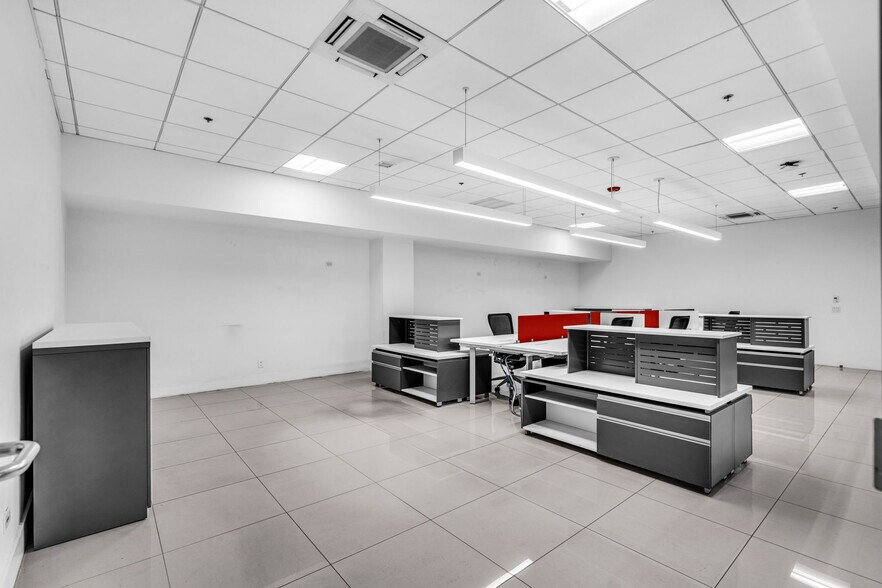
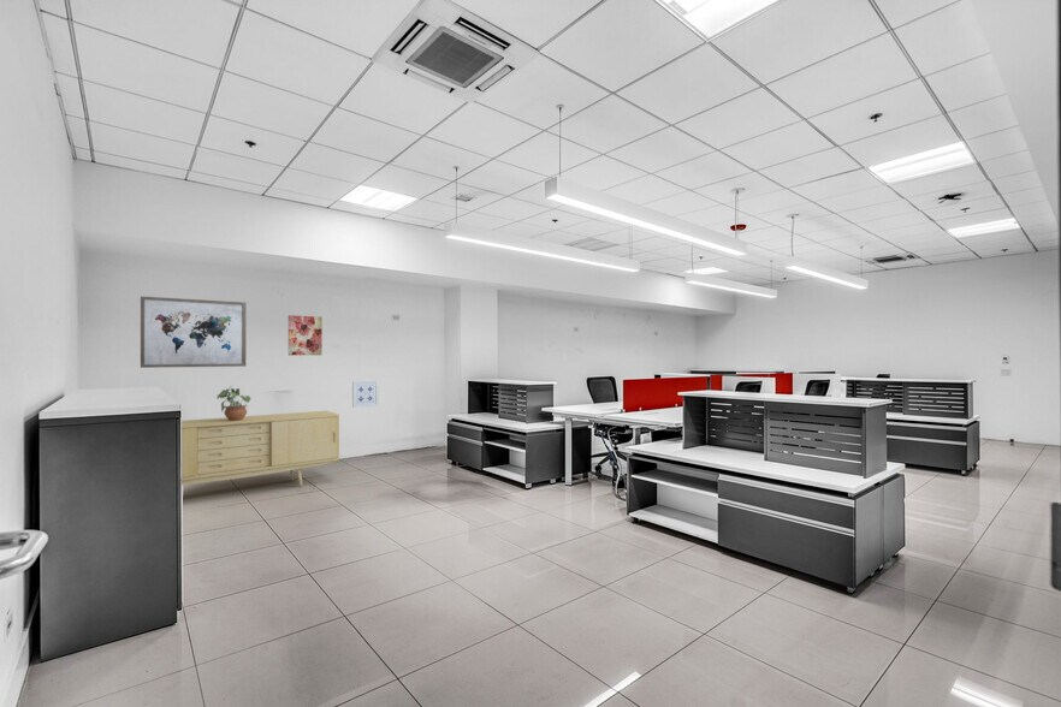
+ wall art (364, 393)
+ wall art (196, 333)
+ potted plant (232, 402)
+ wall art (304, 335)
+ sideboard (231, 456)
